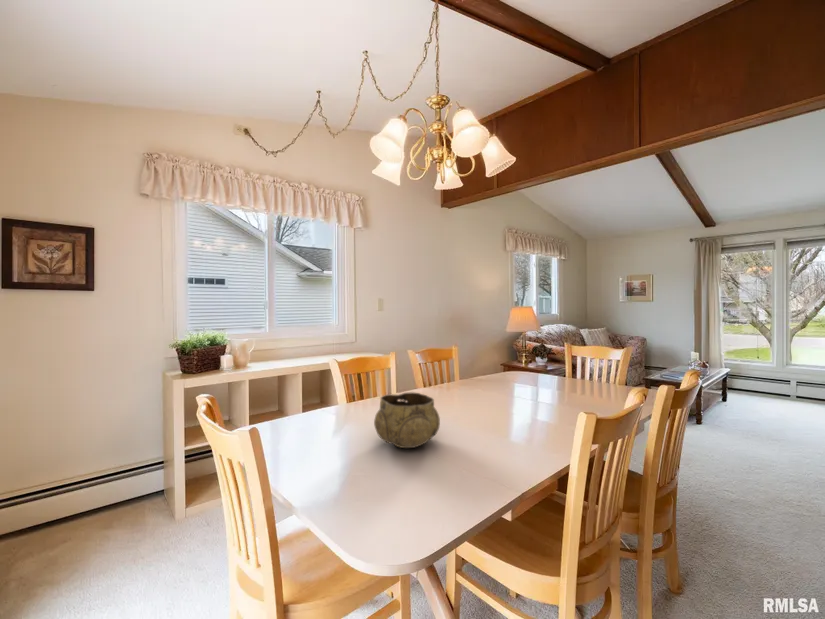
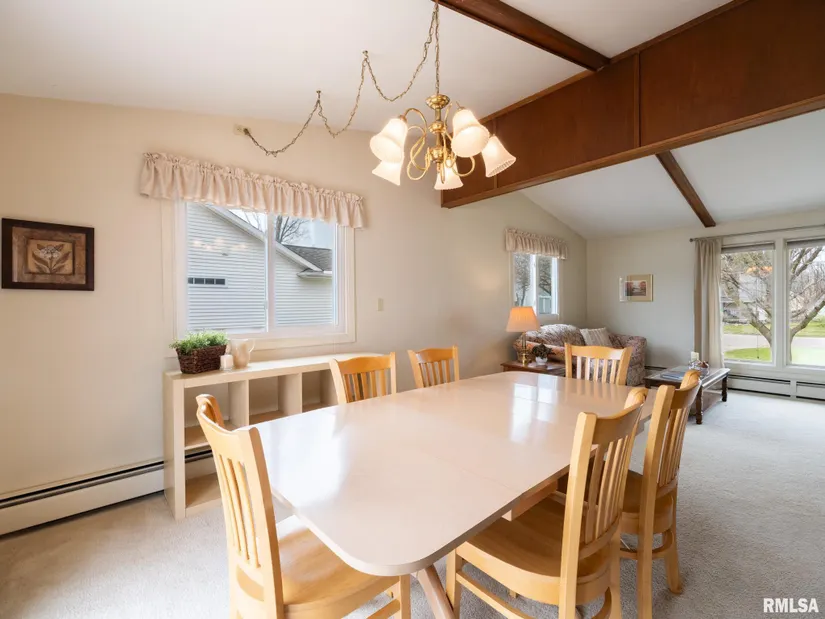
- decorative bowl (407, 420)
